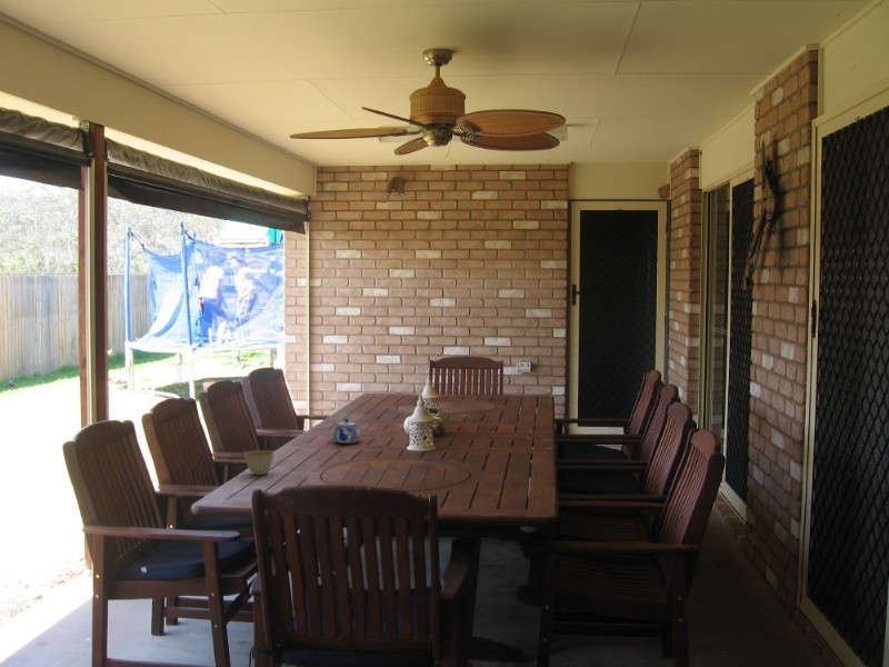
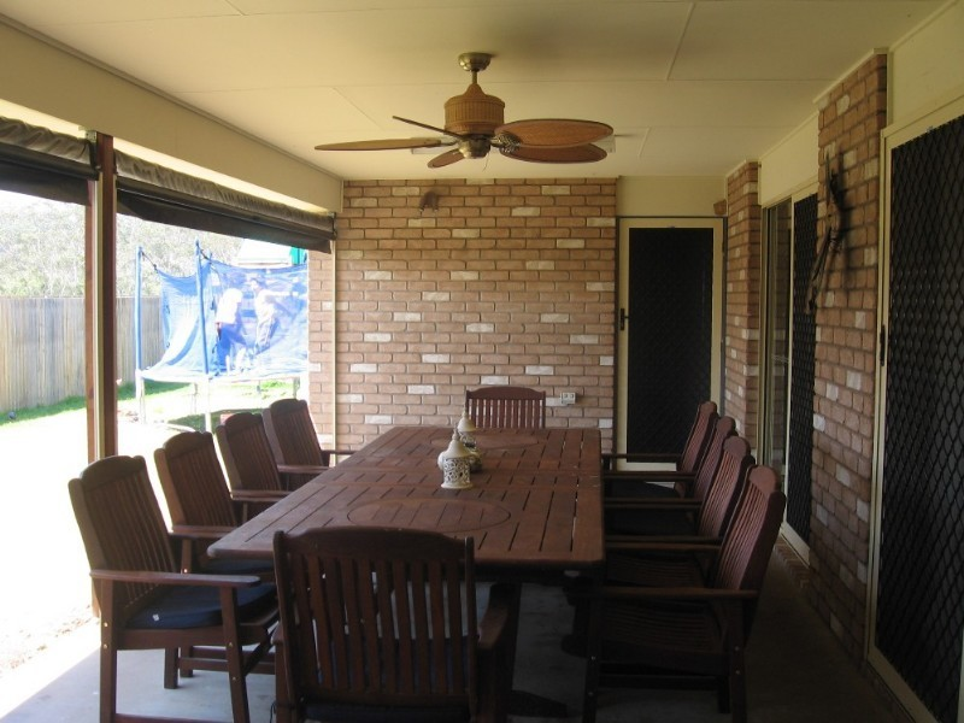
- teapot (346, 430)
- flower pot (259, 462)
